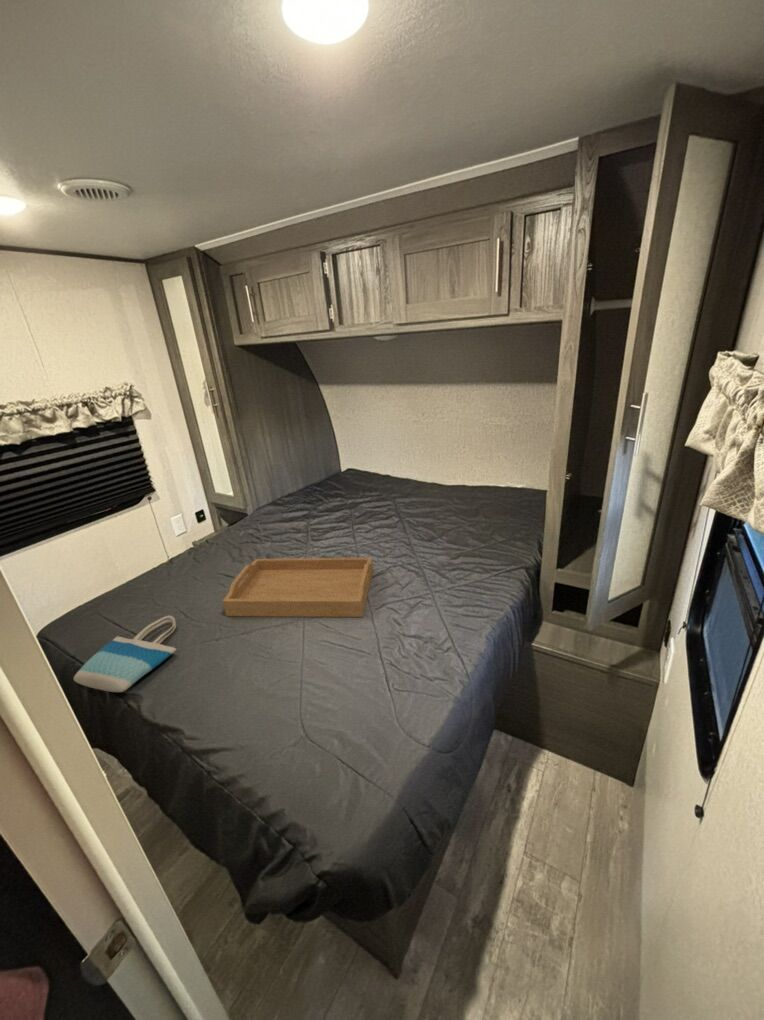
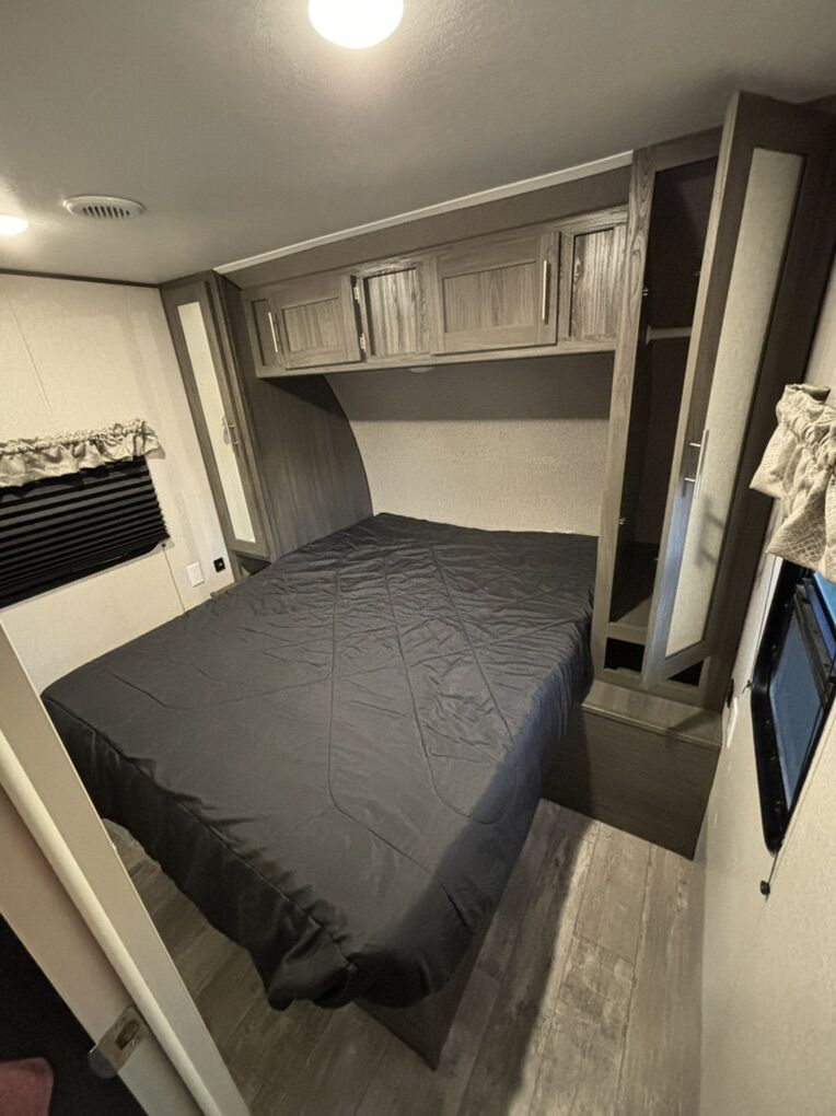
- serving tray (303, 582)
- tote bag (139, 647)
